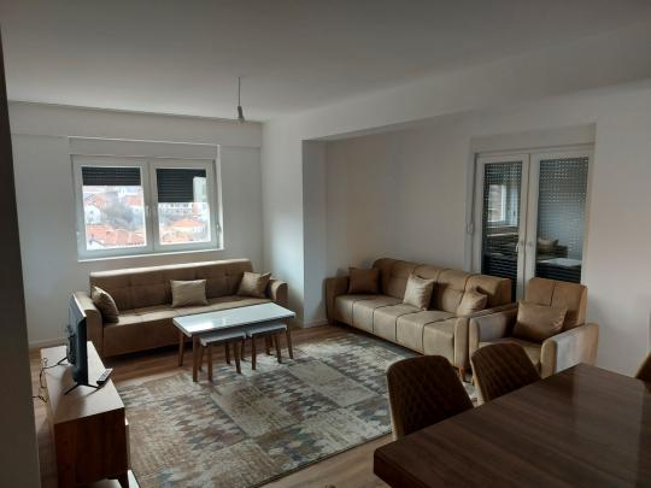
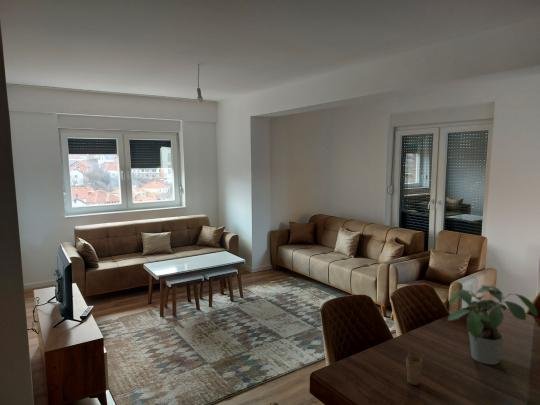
+ potted plant (482, 325)
+ cup (413, 367)
